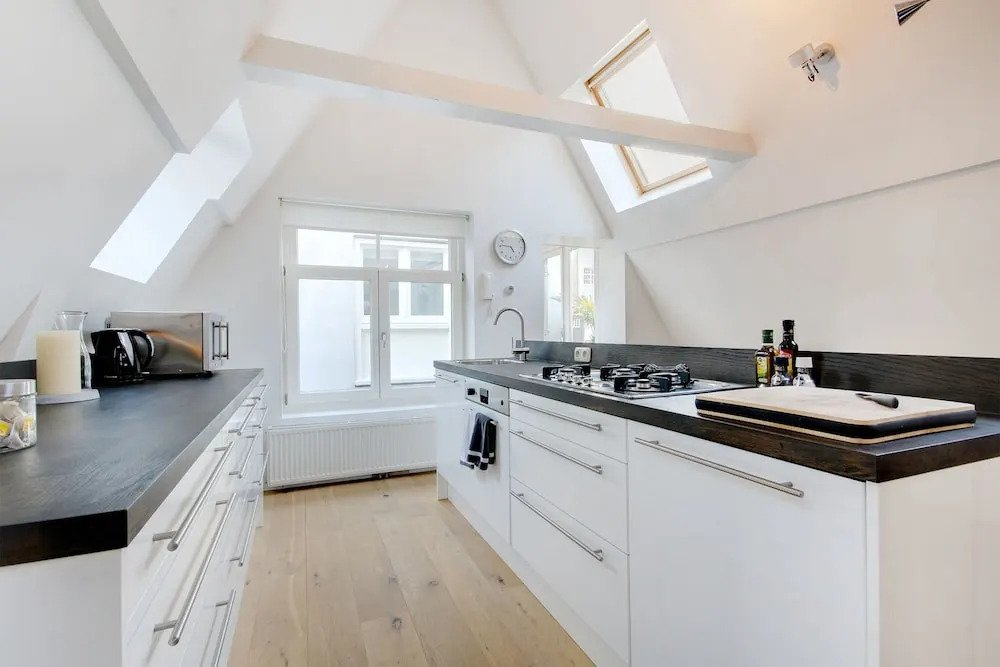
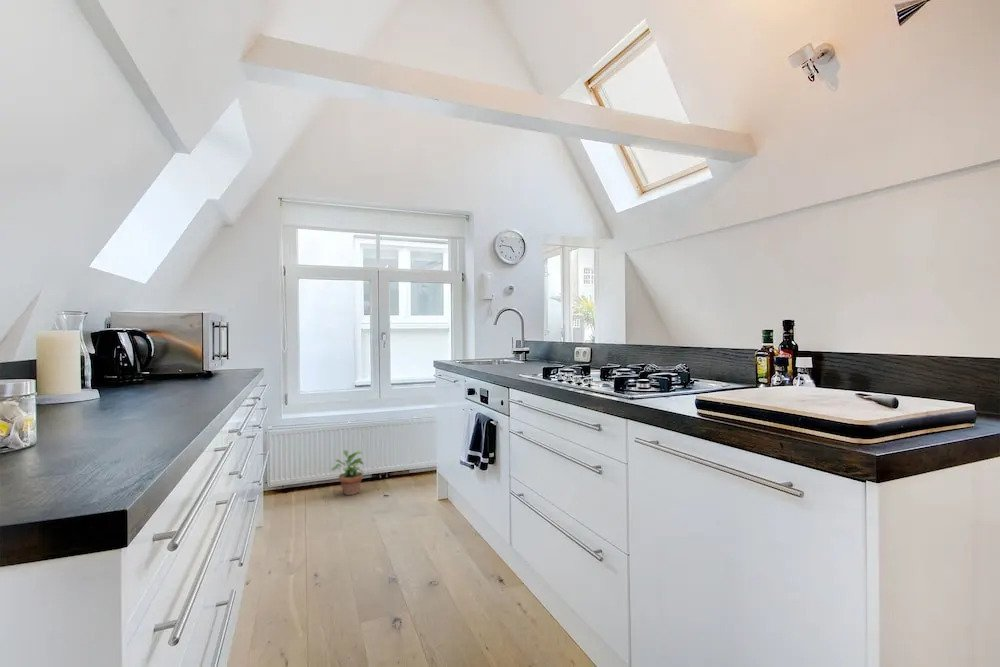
+ potted plant (347, 471)
